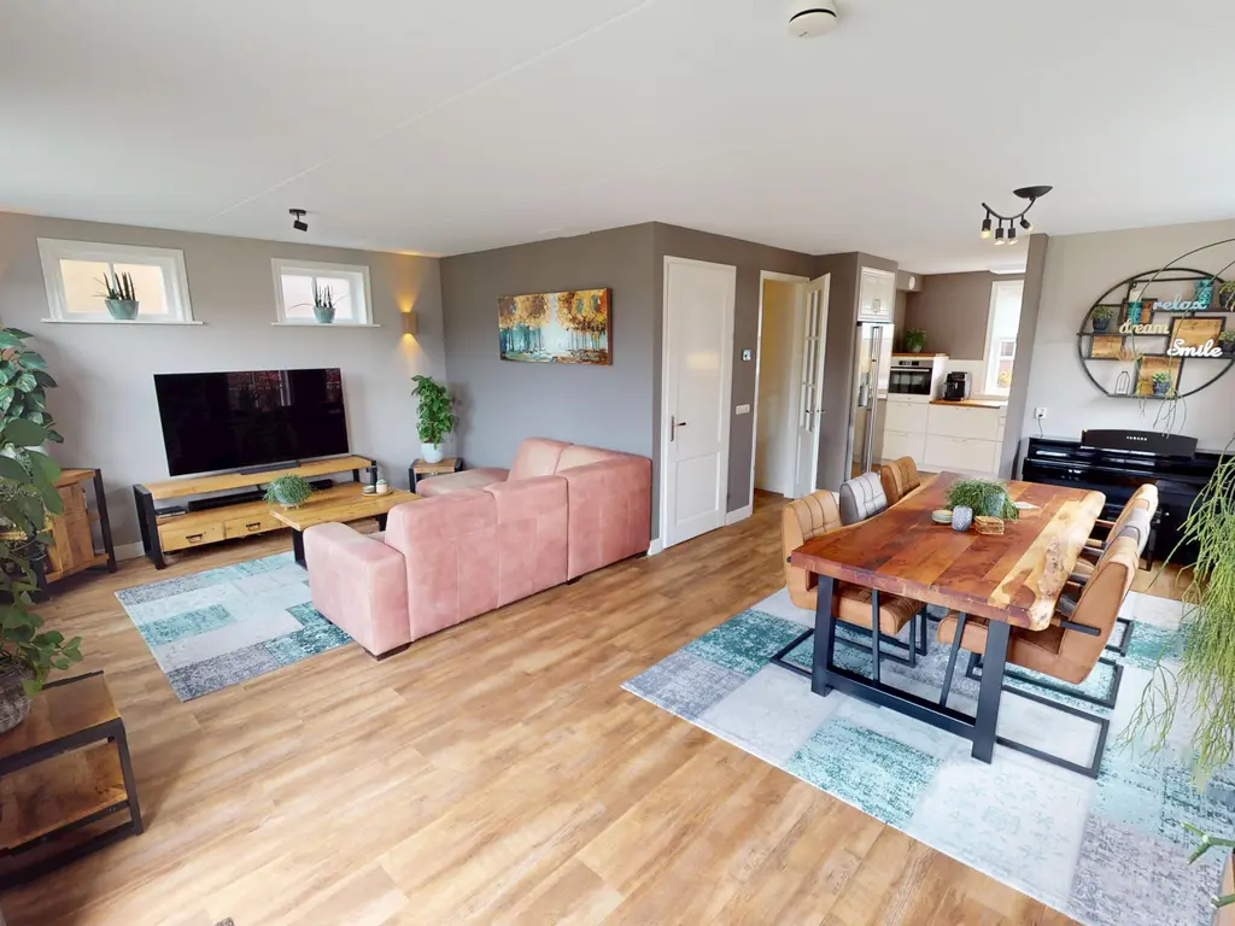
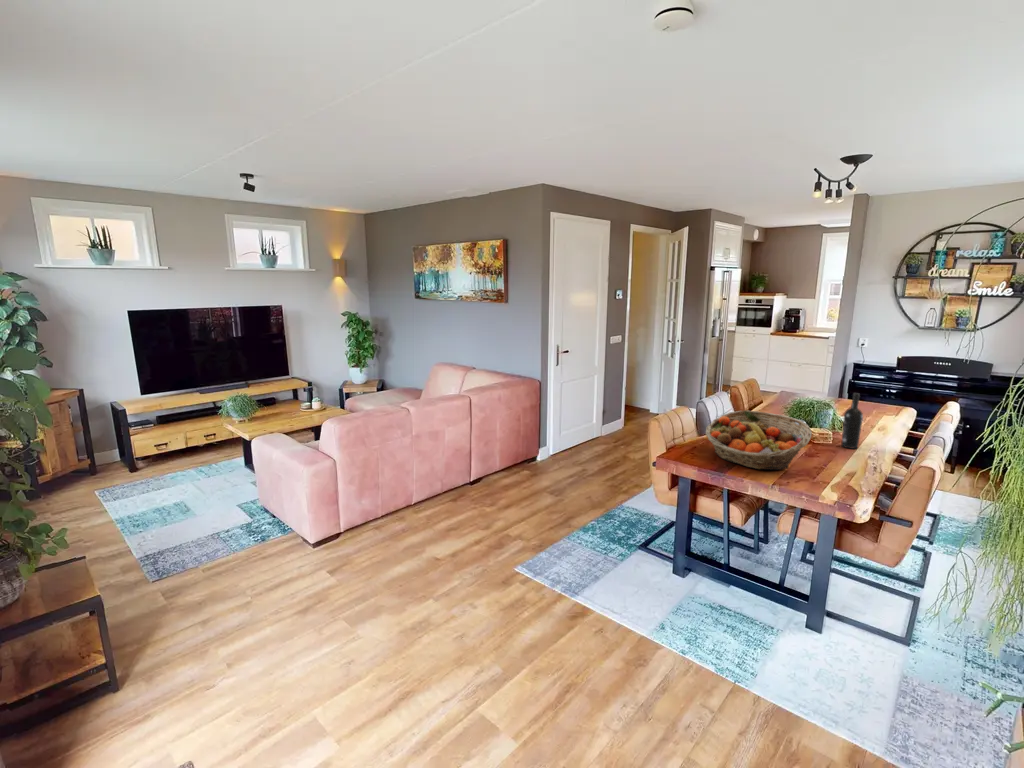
+ fruit basket (755, 438)
+ wine bottle (852, 420)
